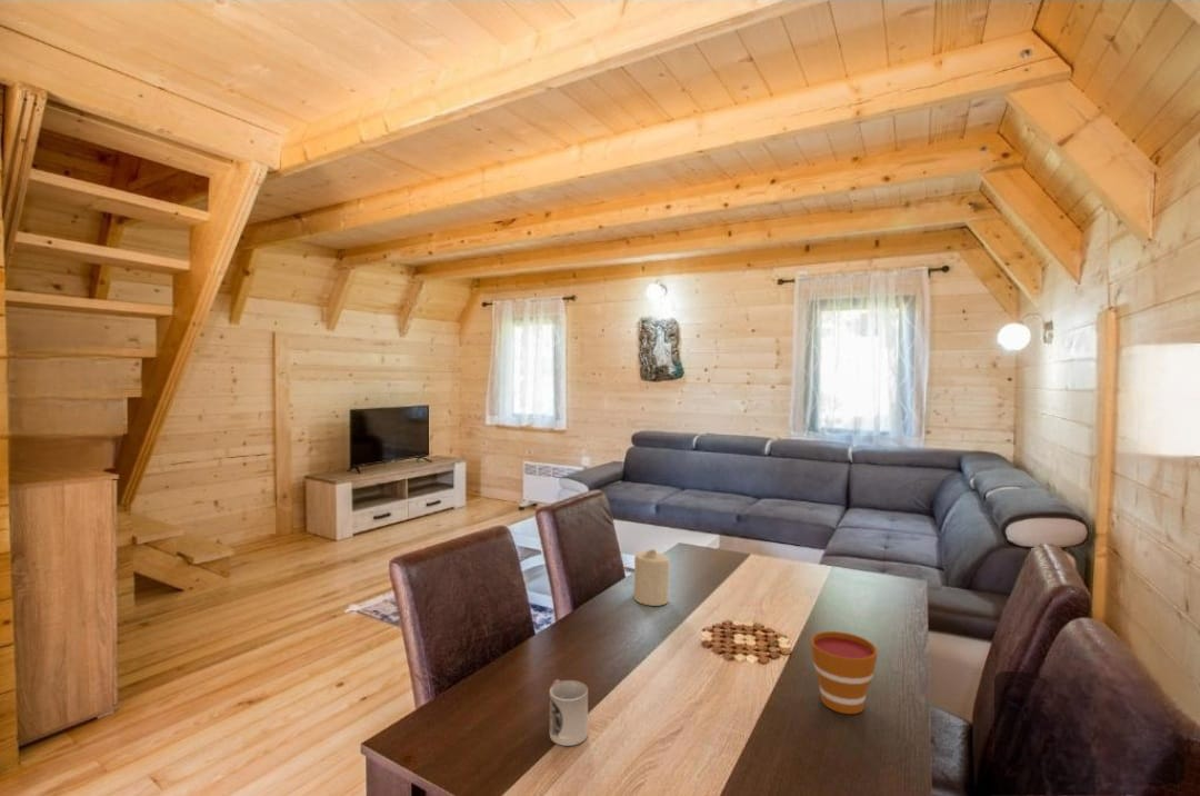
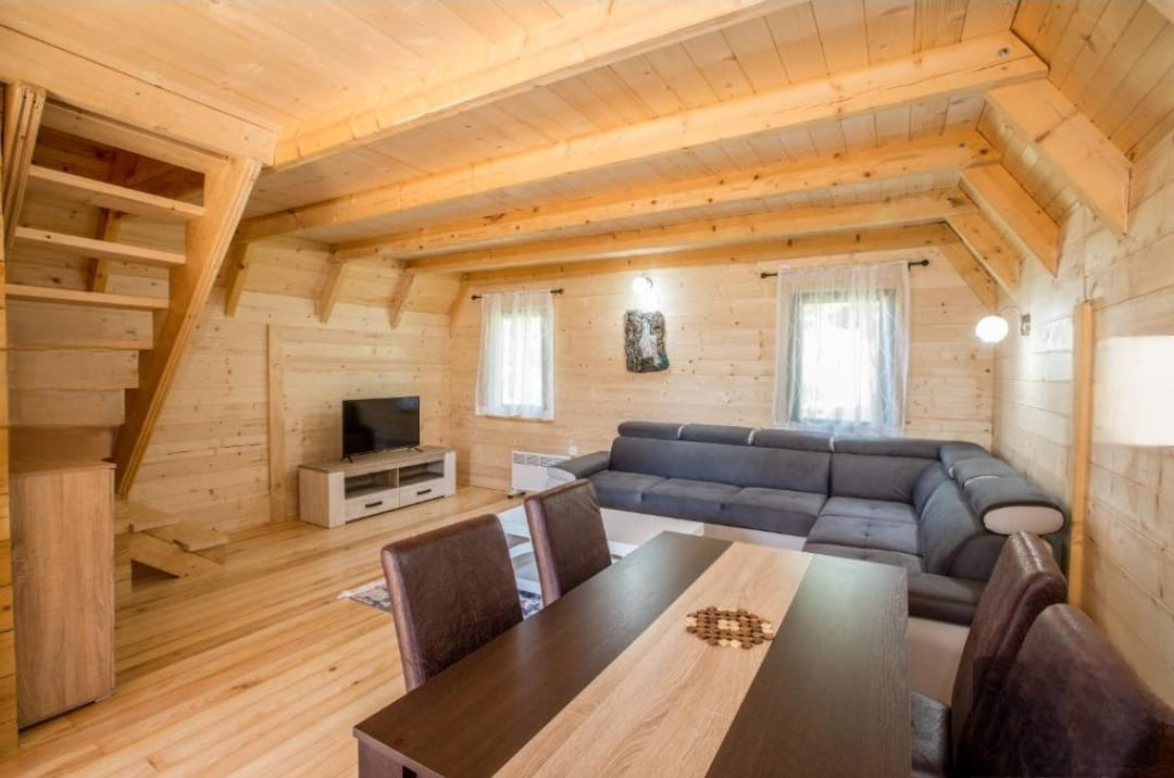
- cup (564, 707)
- candle (650, 573)
- cup (846, 671)
